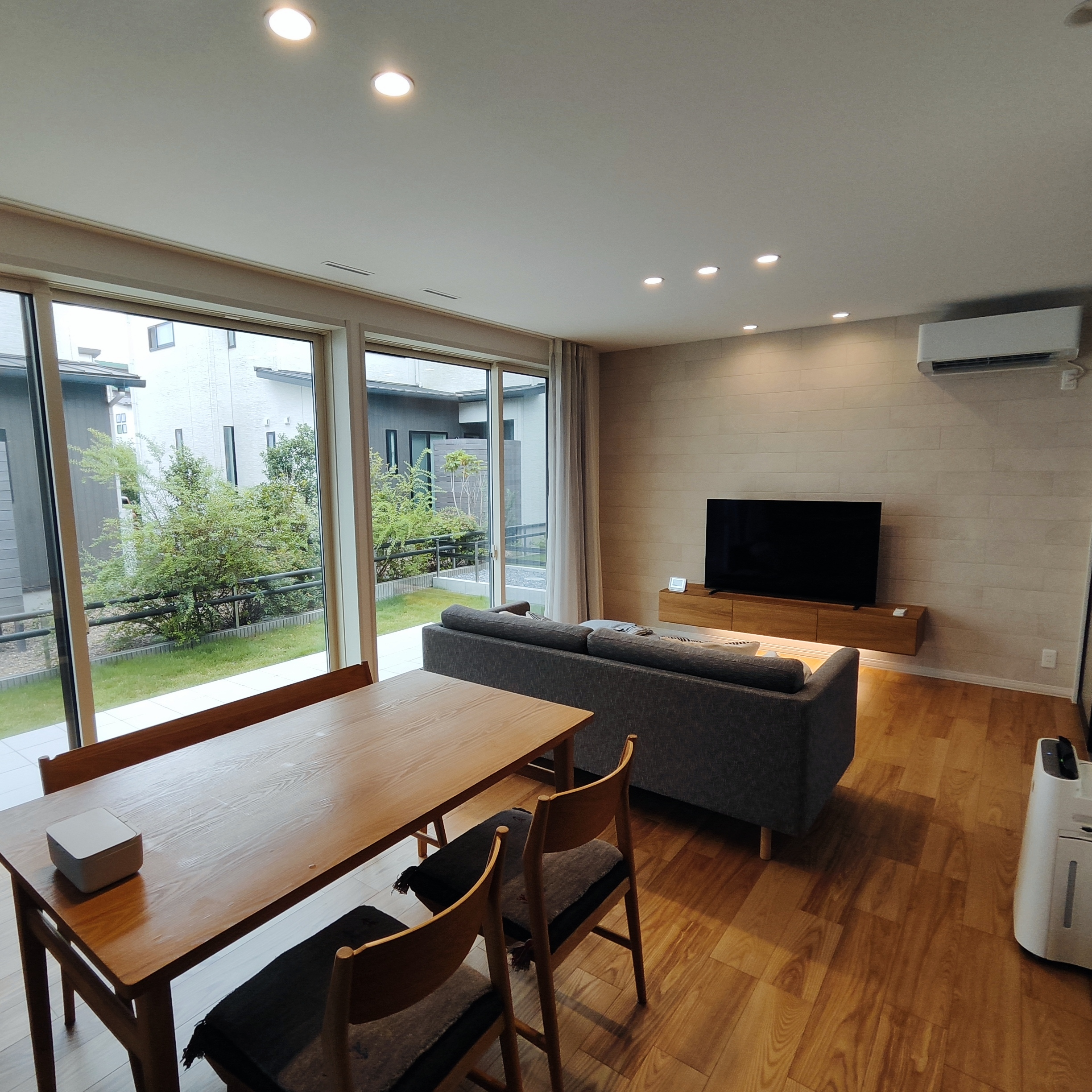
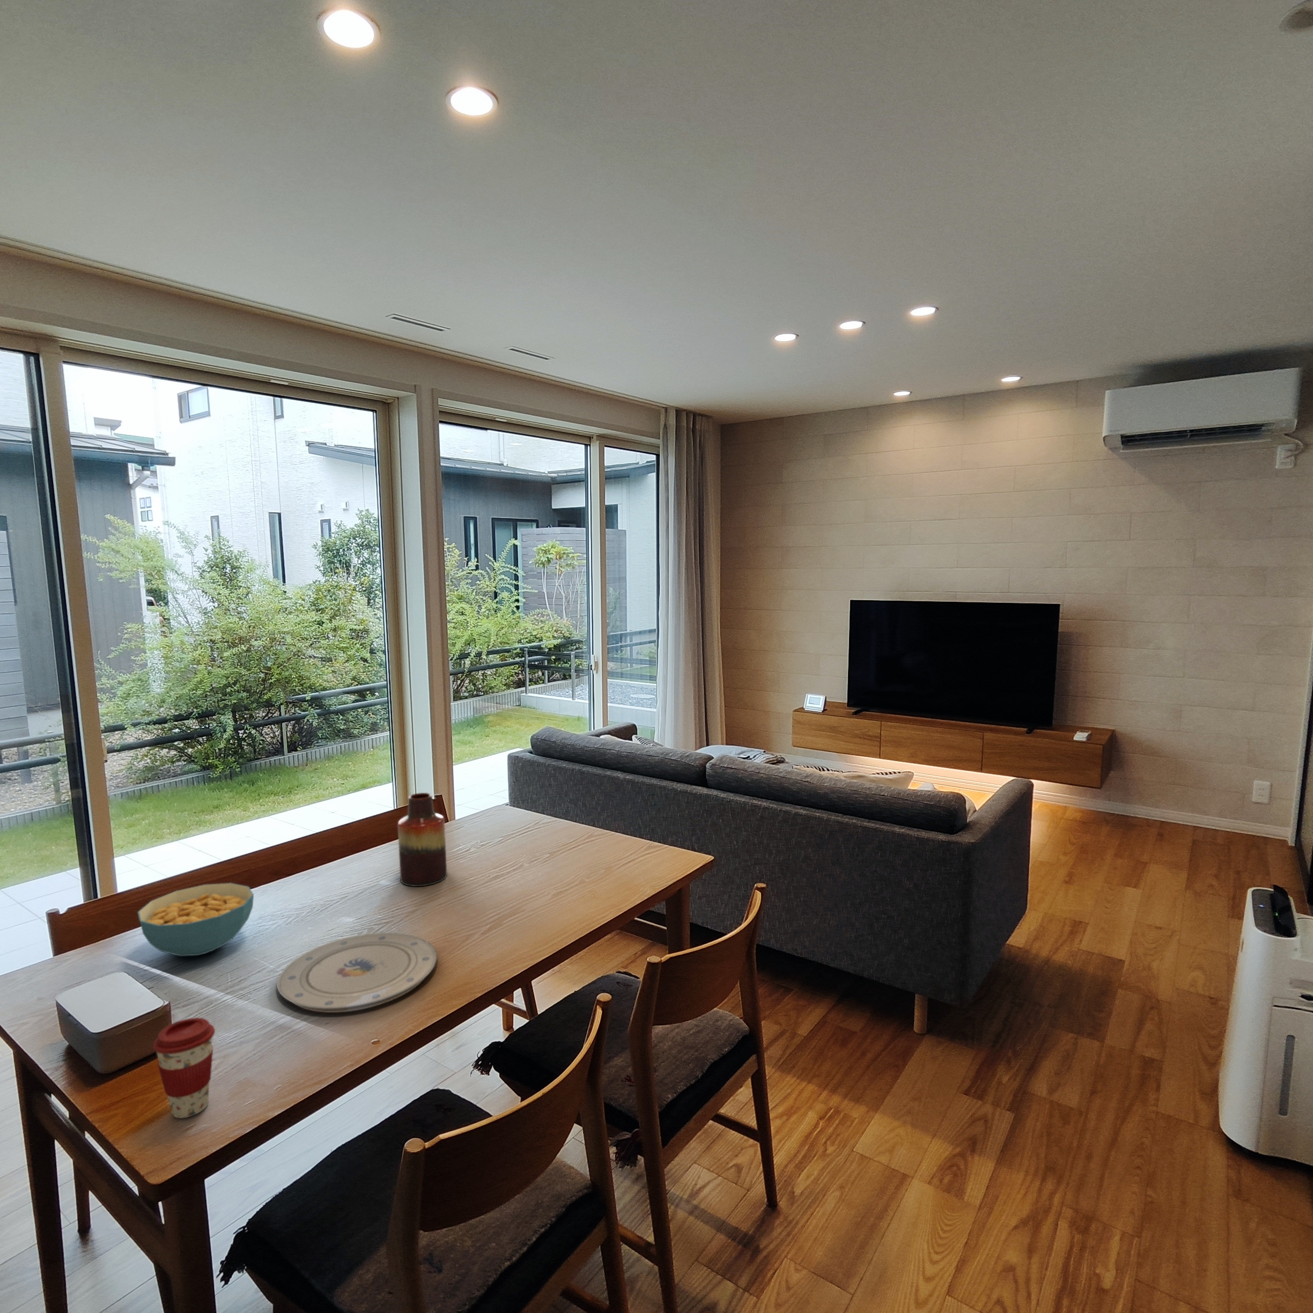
+ cereal bowl (198, 926)
+ vase (422, 837)
+ coffee cup (186, 1069)
+ plate (360, 970)
